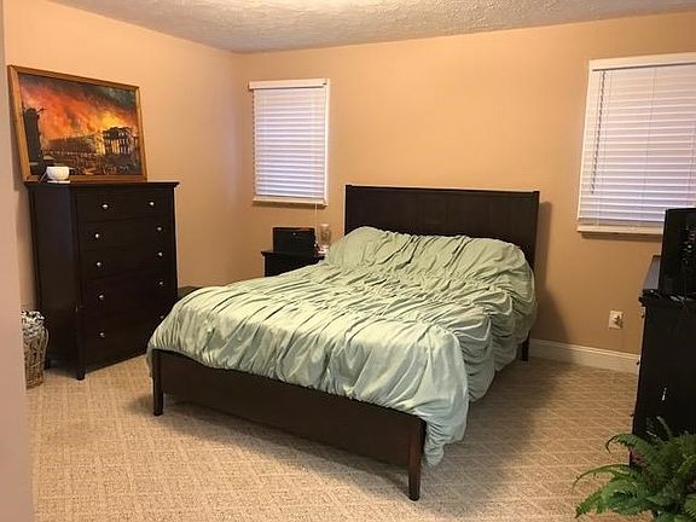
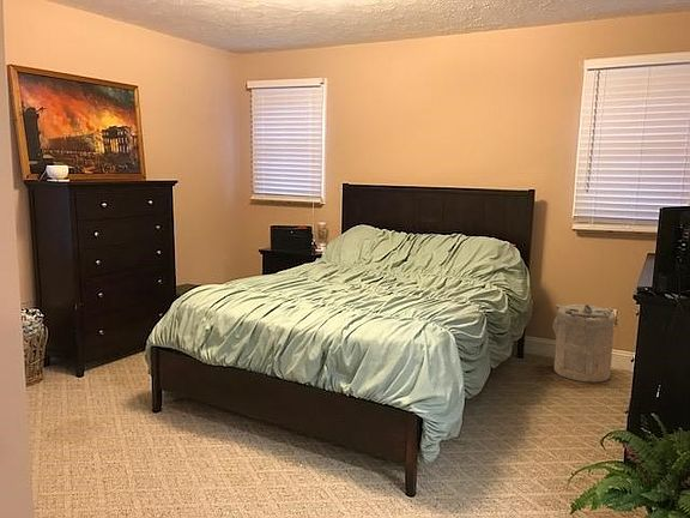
+ laundry hamper (581, 338)
